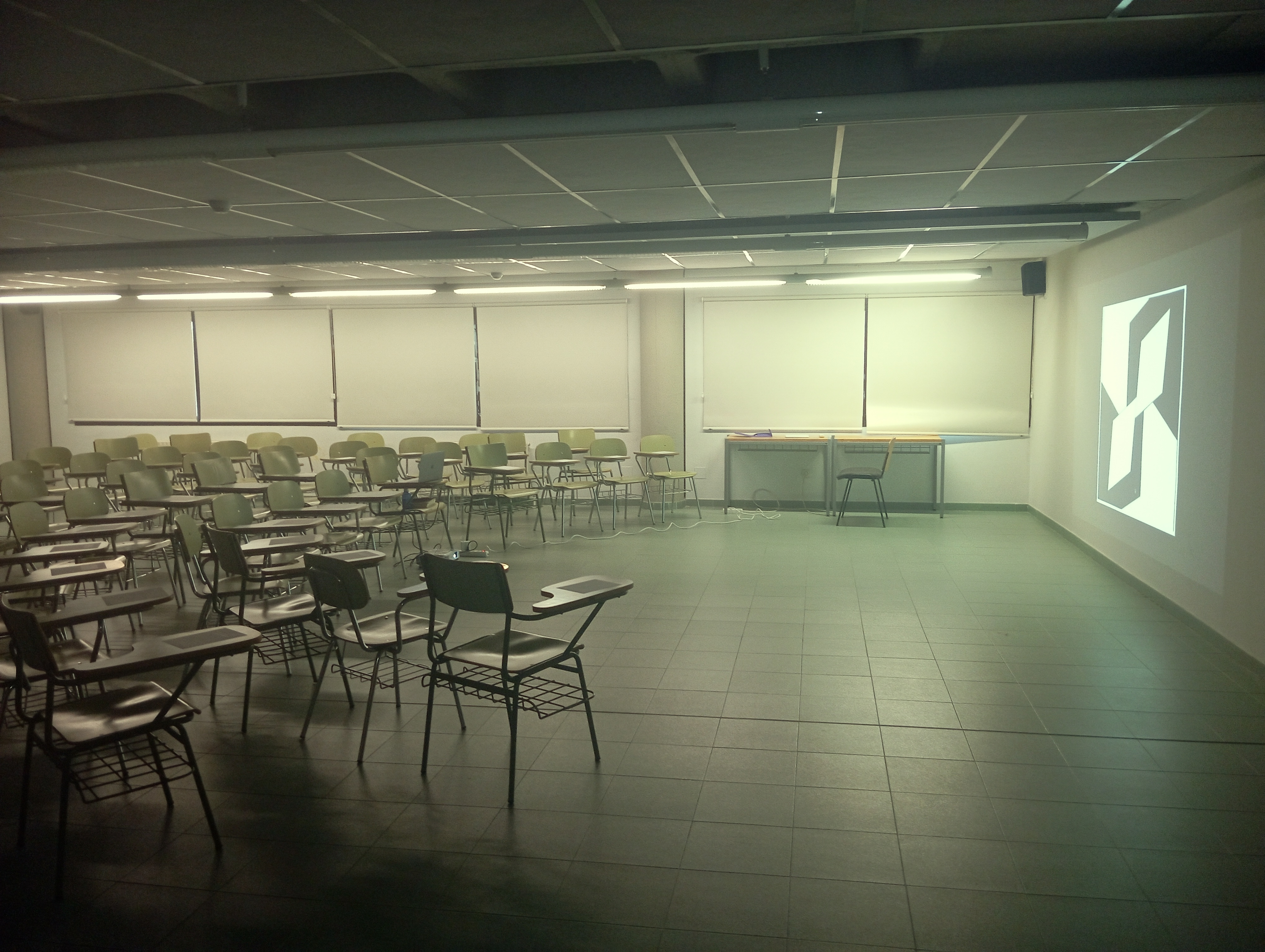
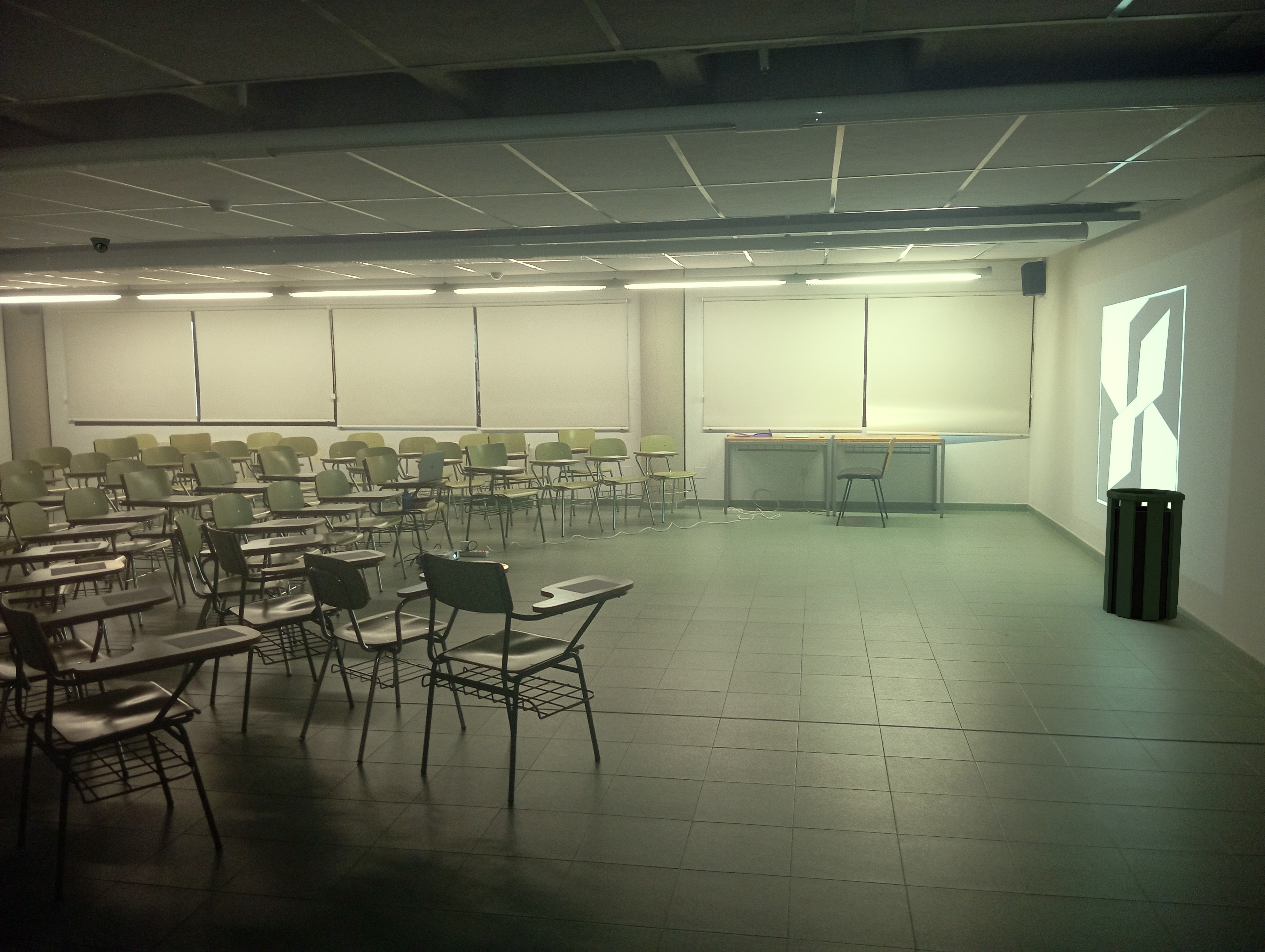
+ security camera (100, 246)
+ trash can (1142, 552)
